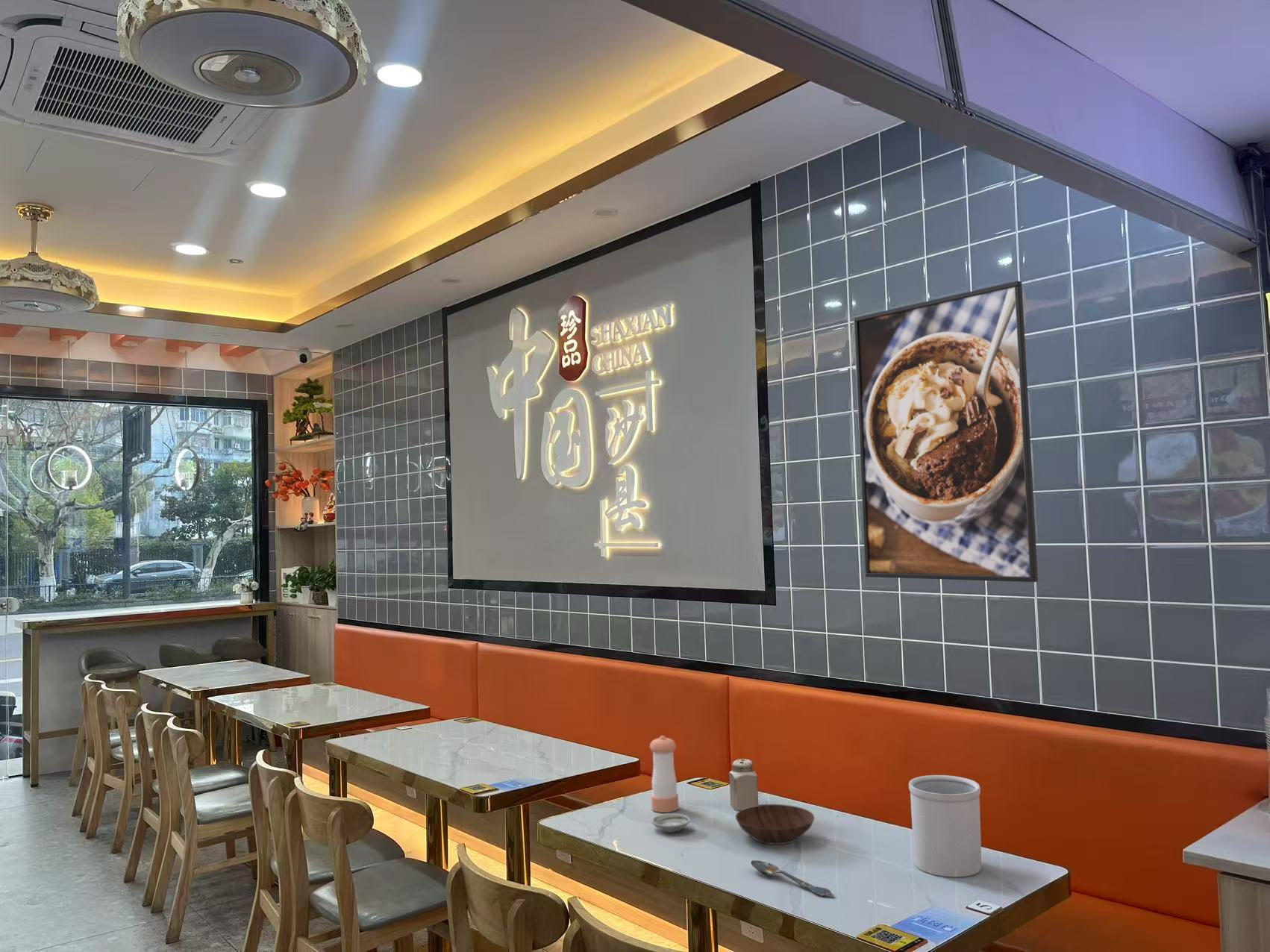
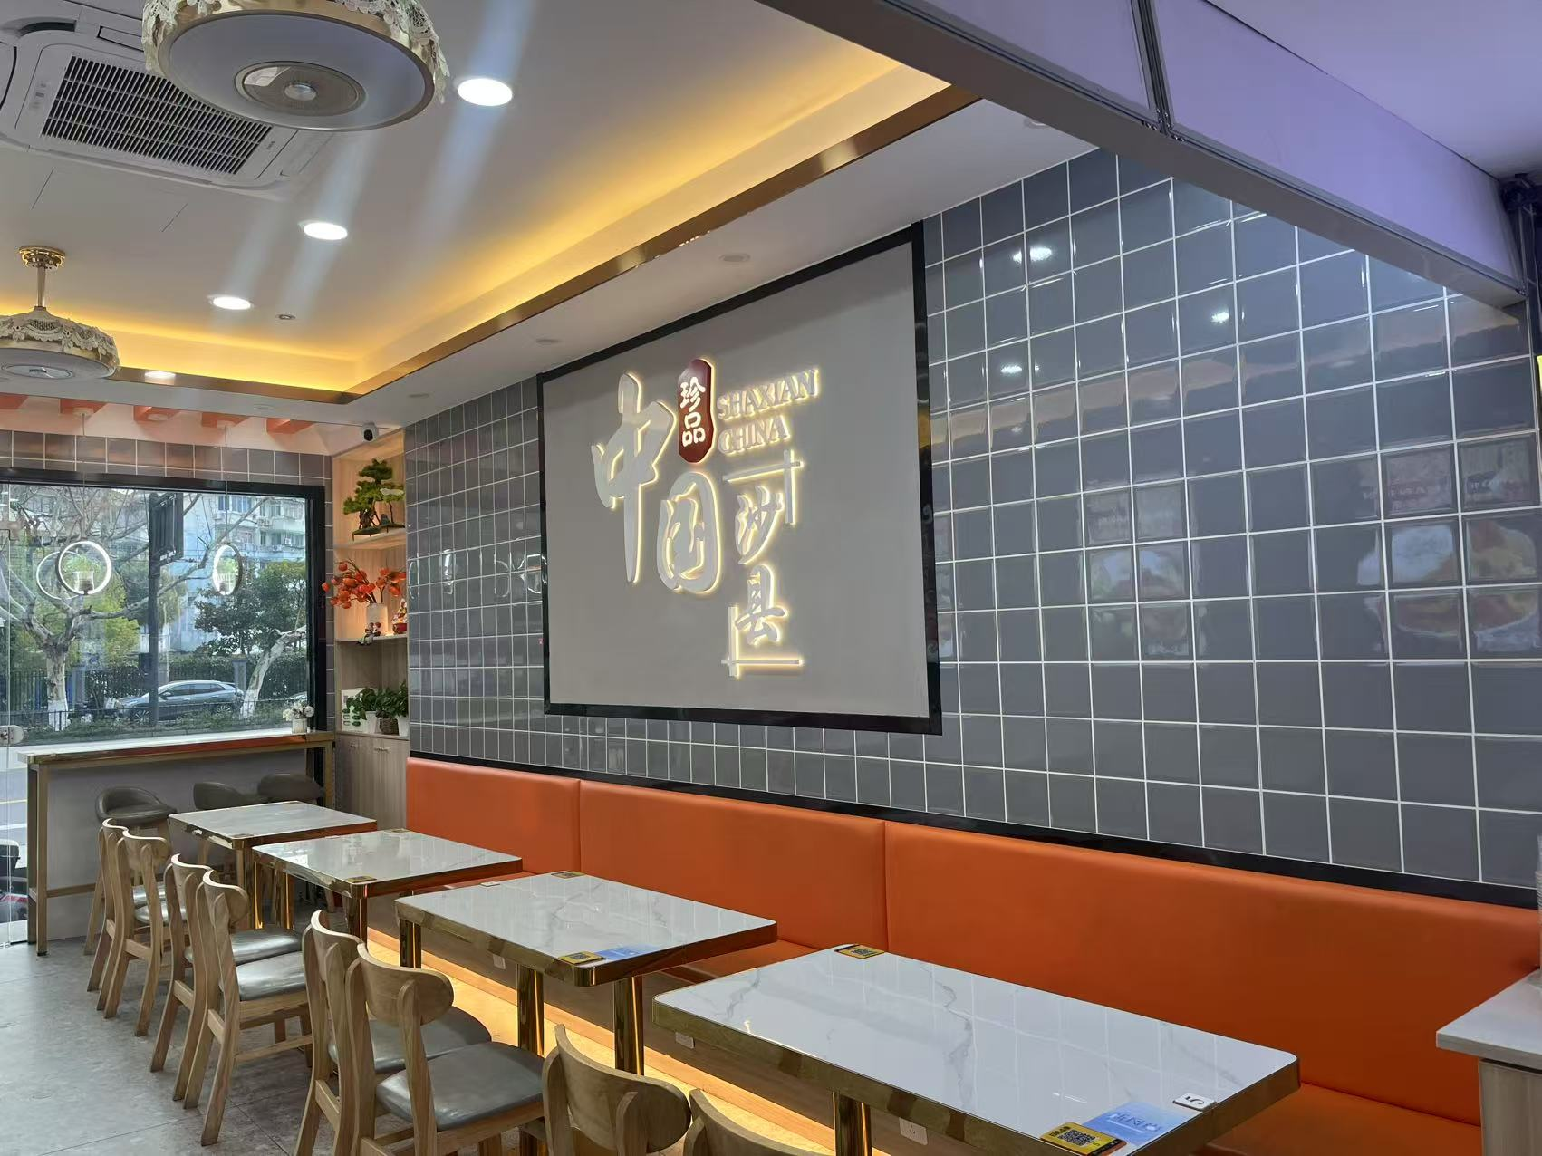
- saucer (671, 824)
- spoon (791, 877)
- salt shaker (743, 783)
- pepper shaker (663, 771)
- bowl (775, 827)
- utensil holder (945, 824)
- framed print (938, 439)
